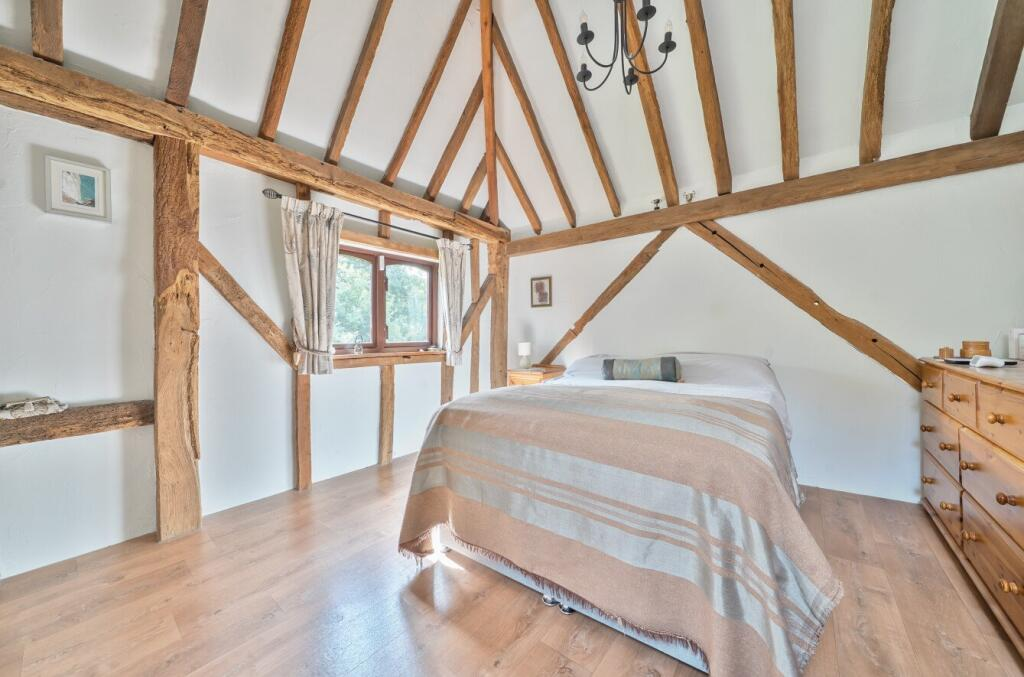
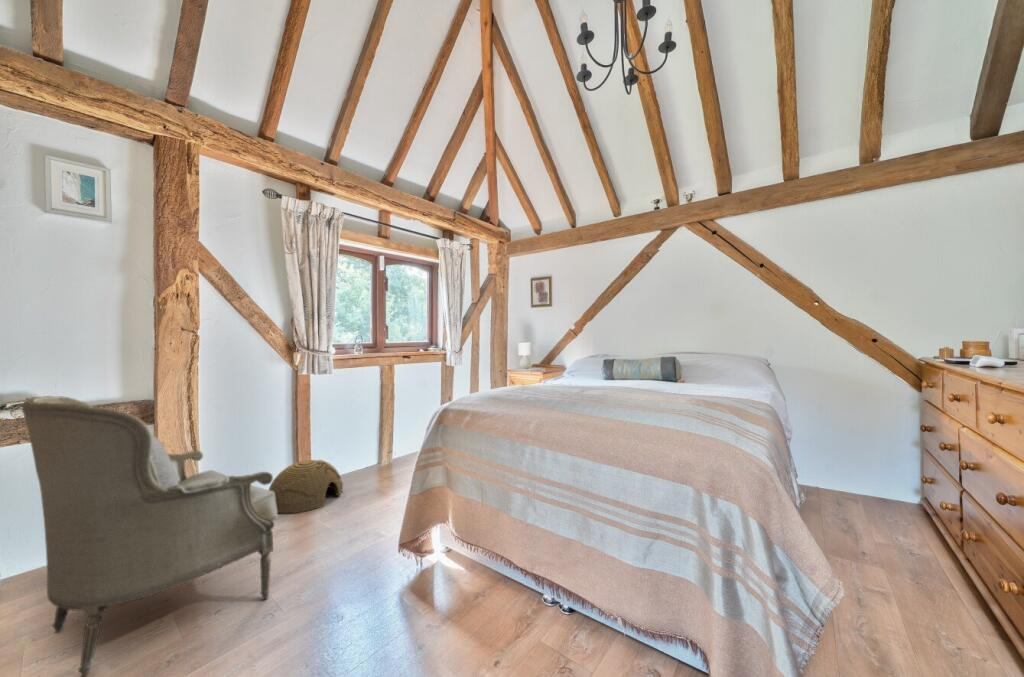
+ woven basket (305, 480)
+ armchair (154, 500)
